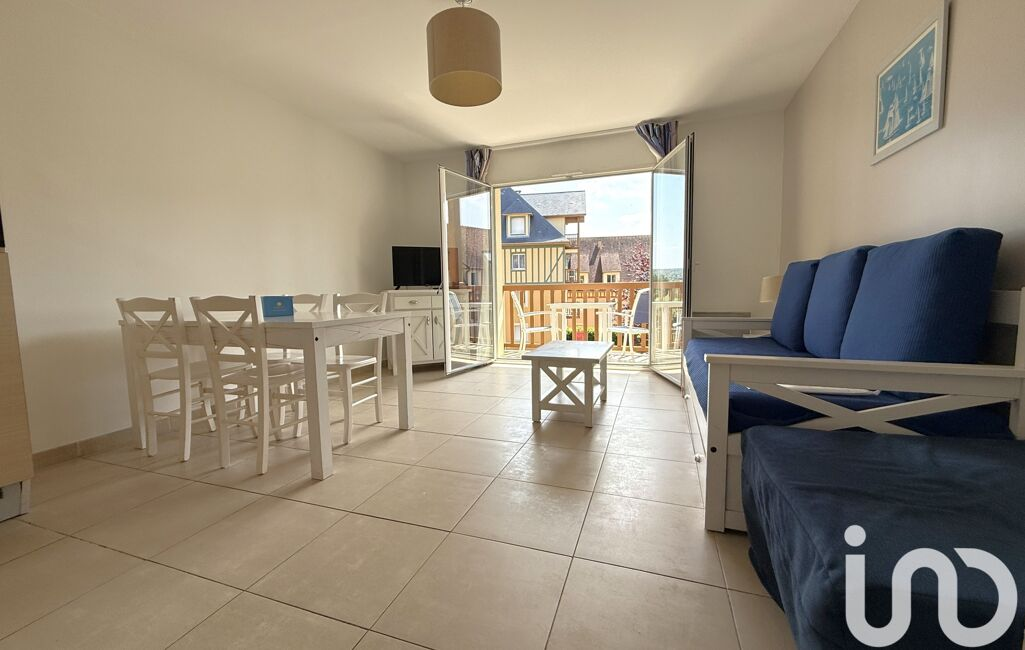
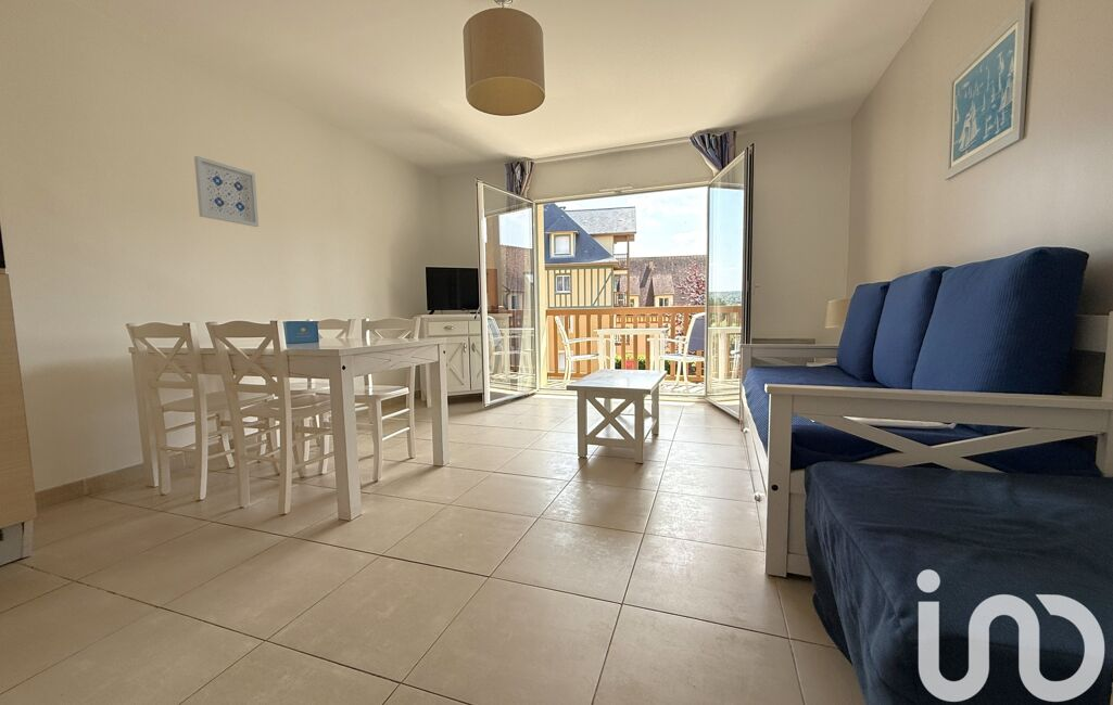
+ wall art (228, 193)
